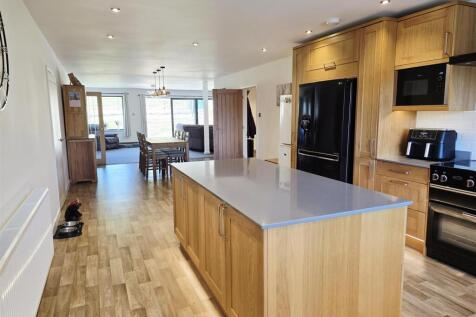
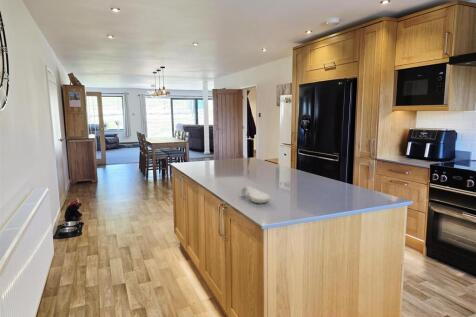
+ spoon rest (253, 194)
